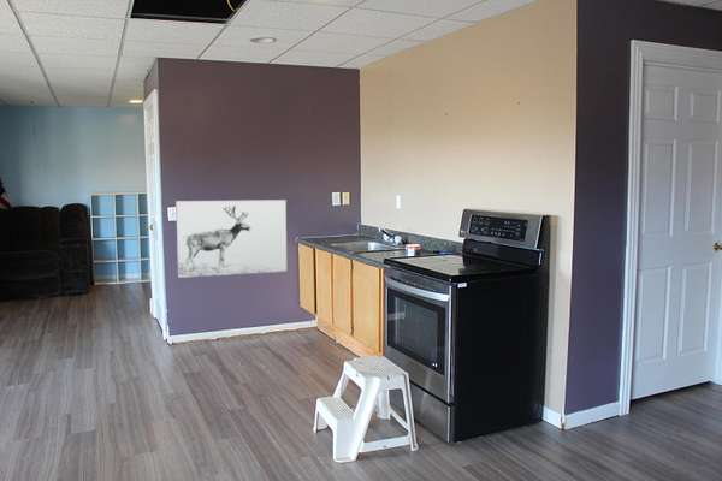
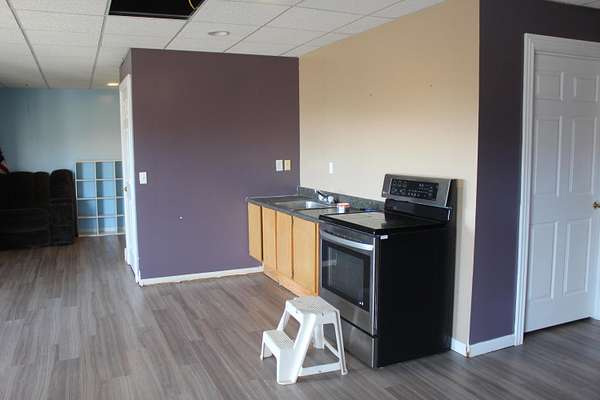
- wall art (233, 237)
